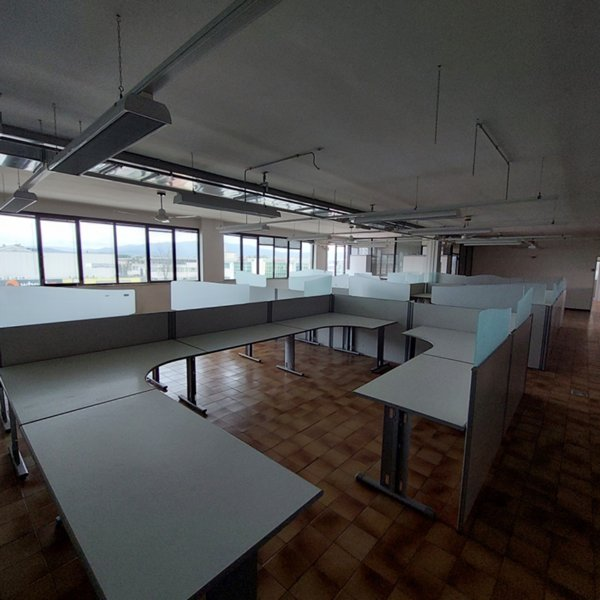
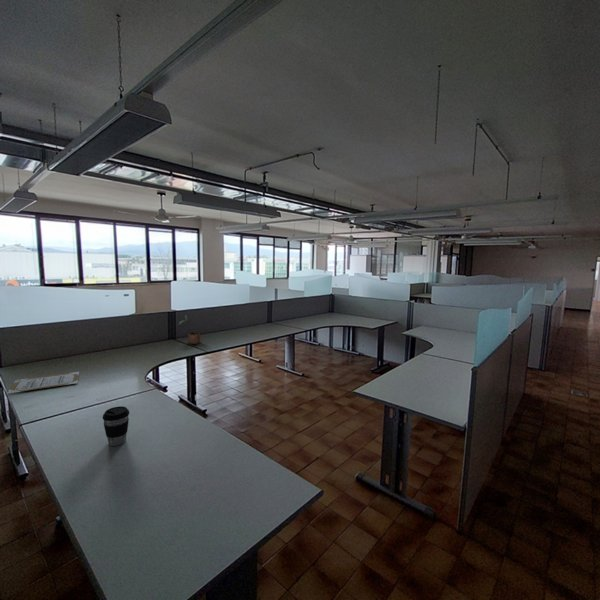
+ potted plant (191, 328)
+ coffee cup (116, 426)
+ picture frame (46, 381)
